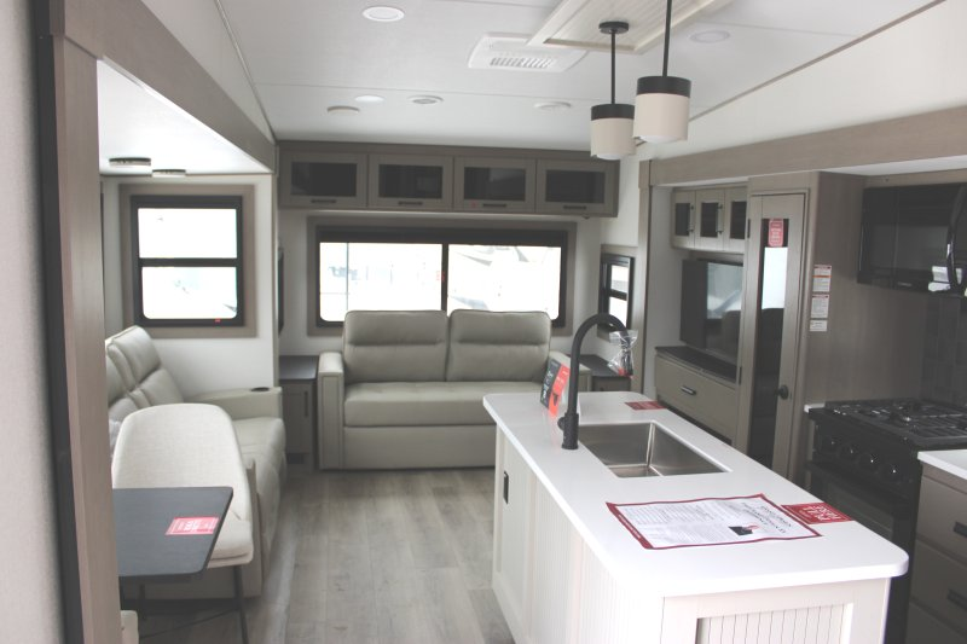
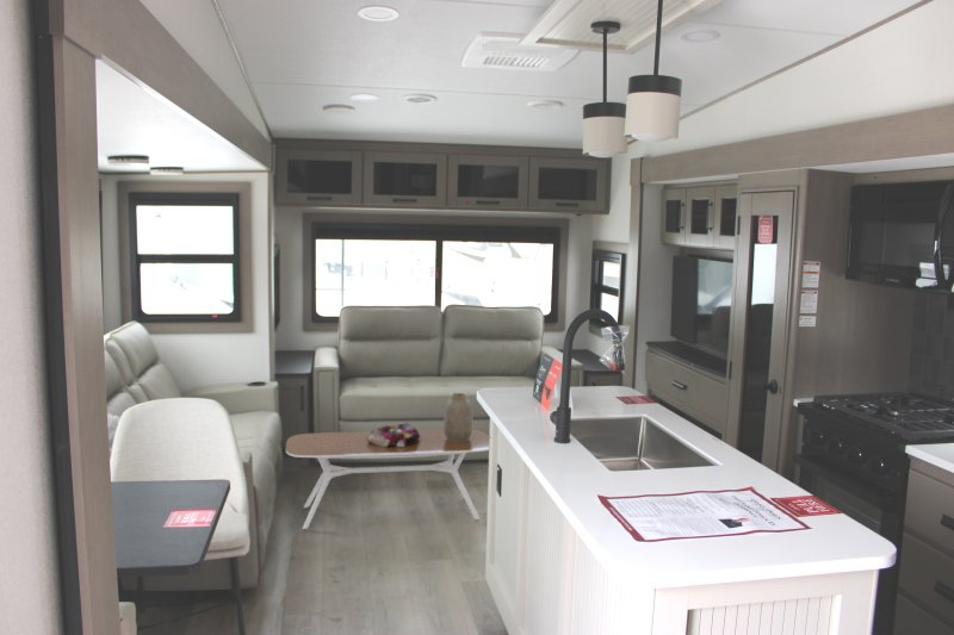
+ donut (394, 432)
+ coffee table (390, 471)
+ vase (458, 416)
